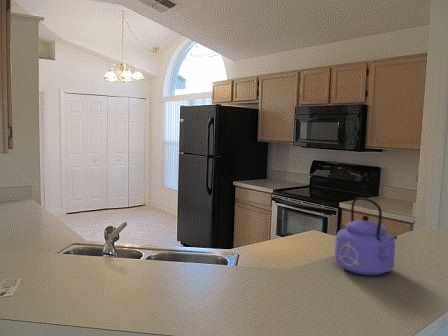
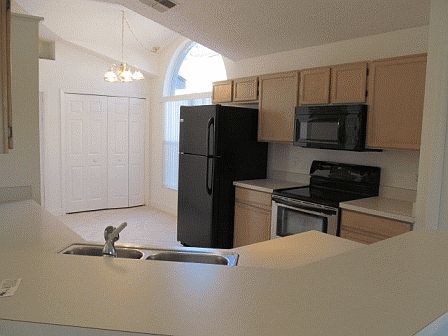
- kettle (369, 236)
